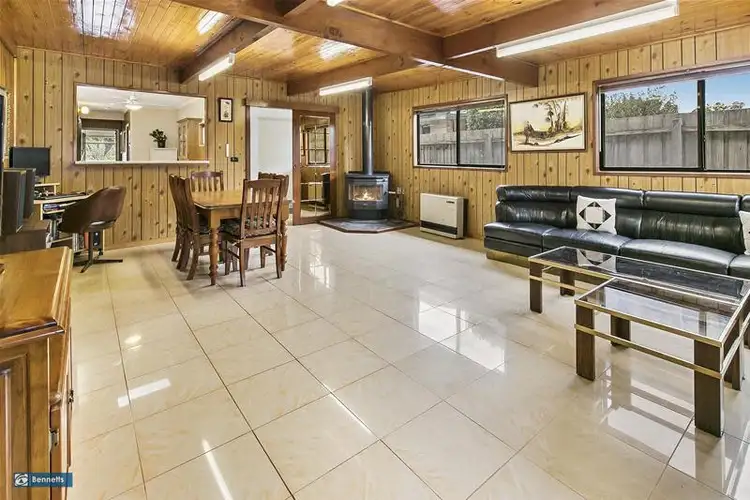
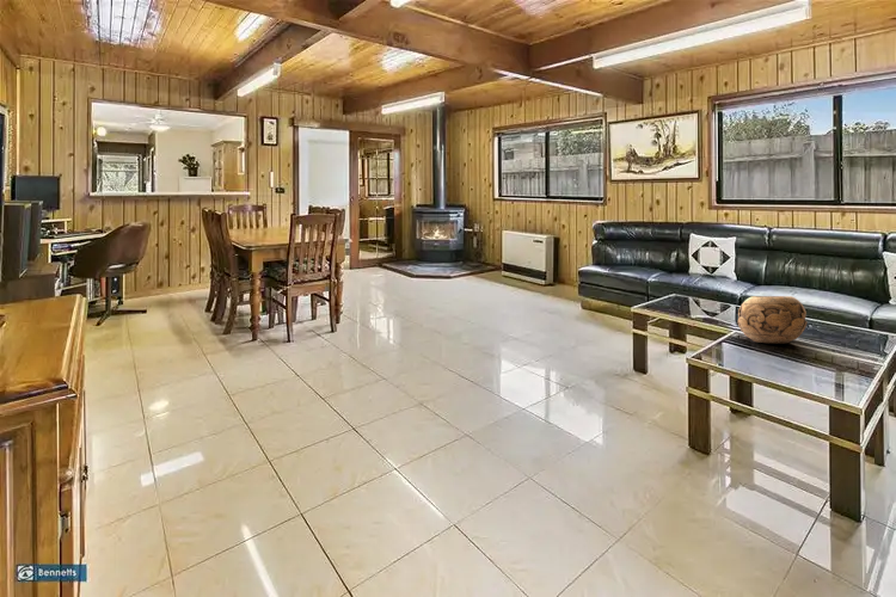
+ decorative bowl (771, 319)
